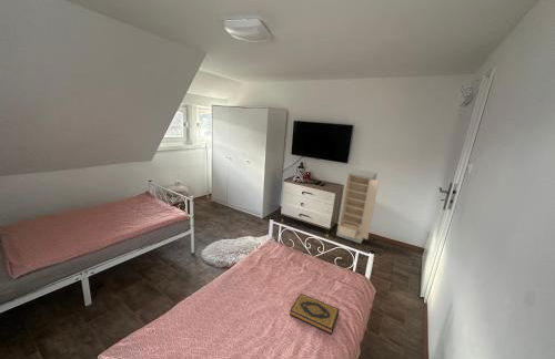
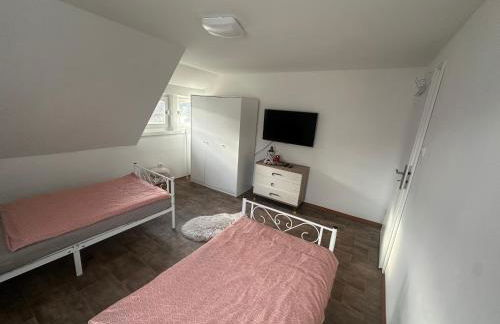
- storage cabinet (357, 206)
- hardback book (314, 311)
